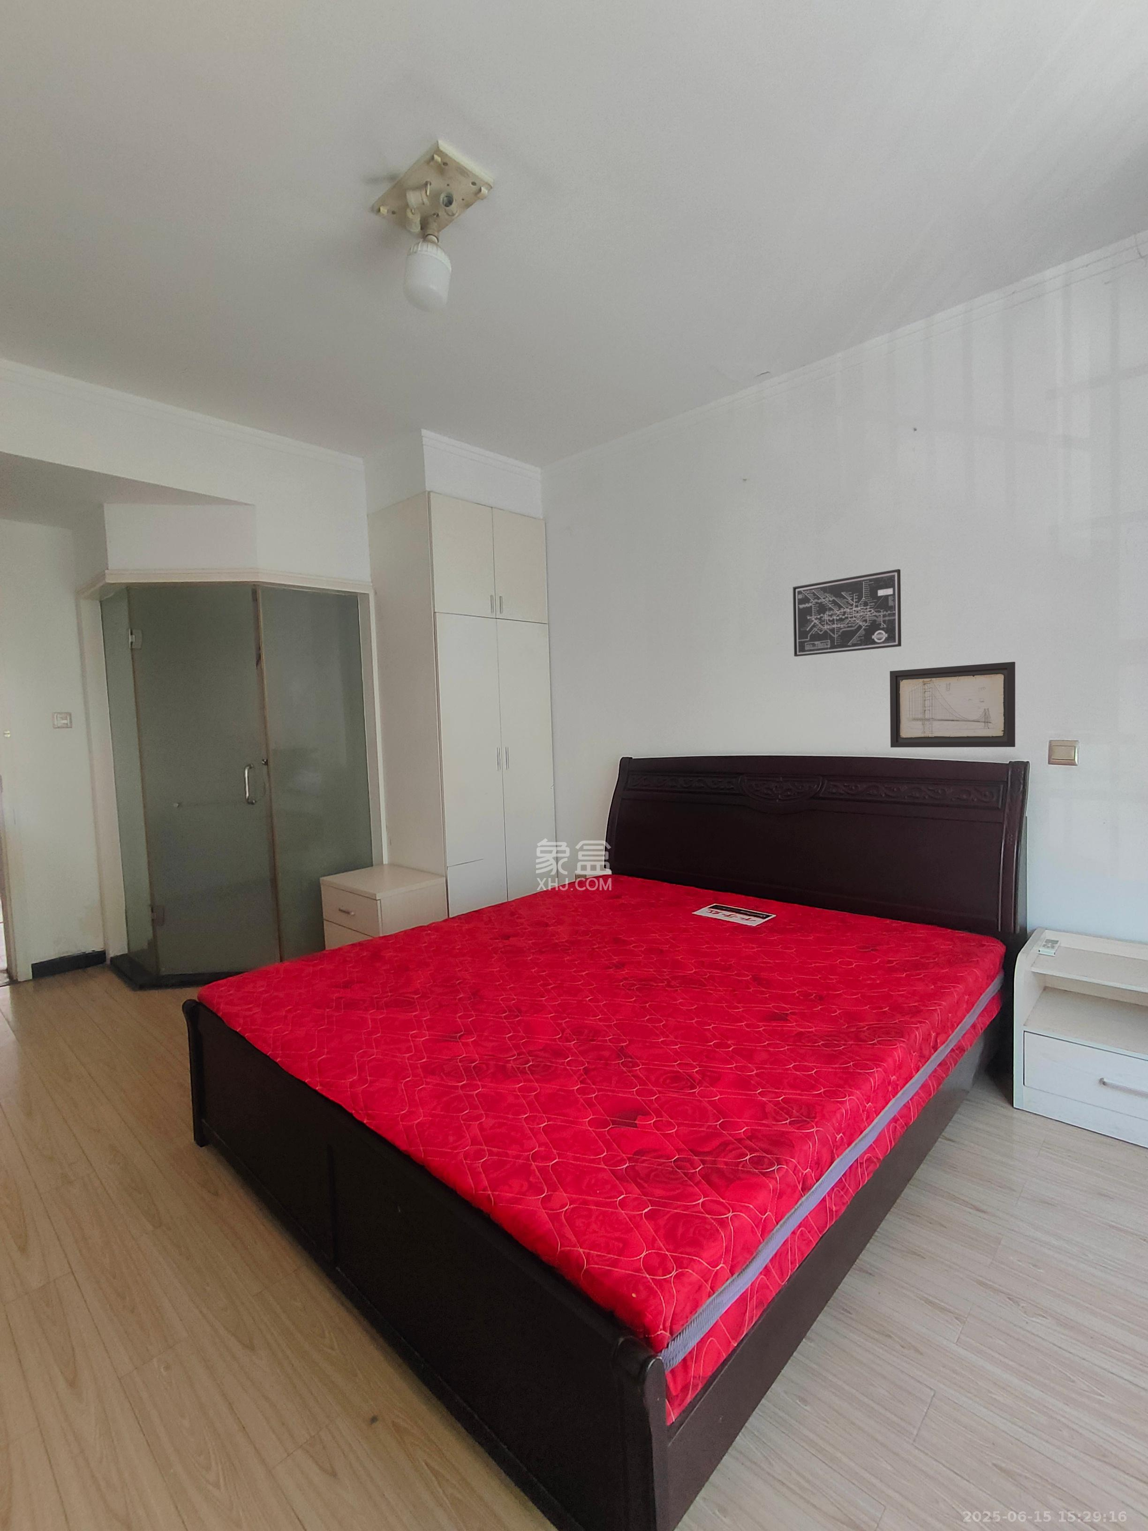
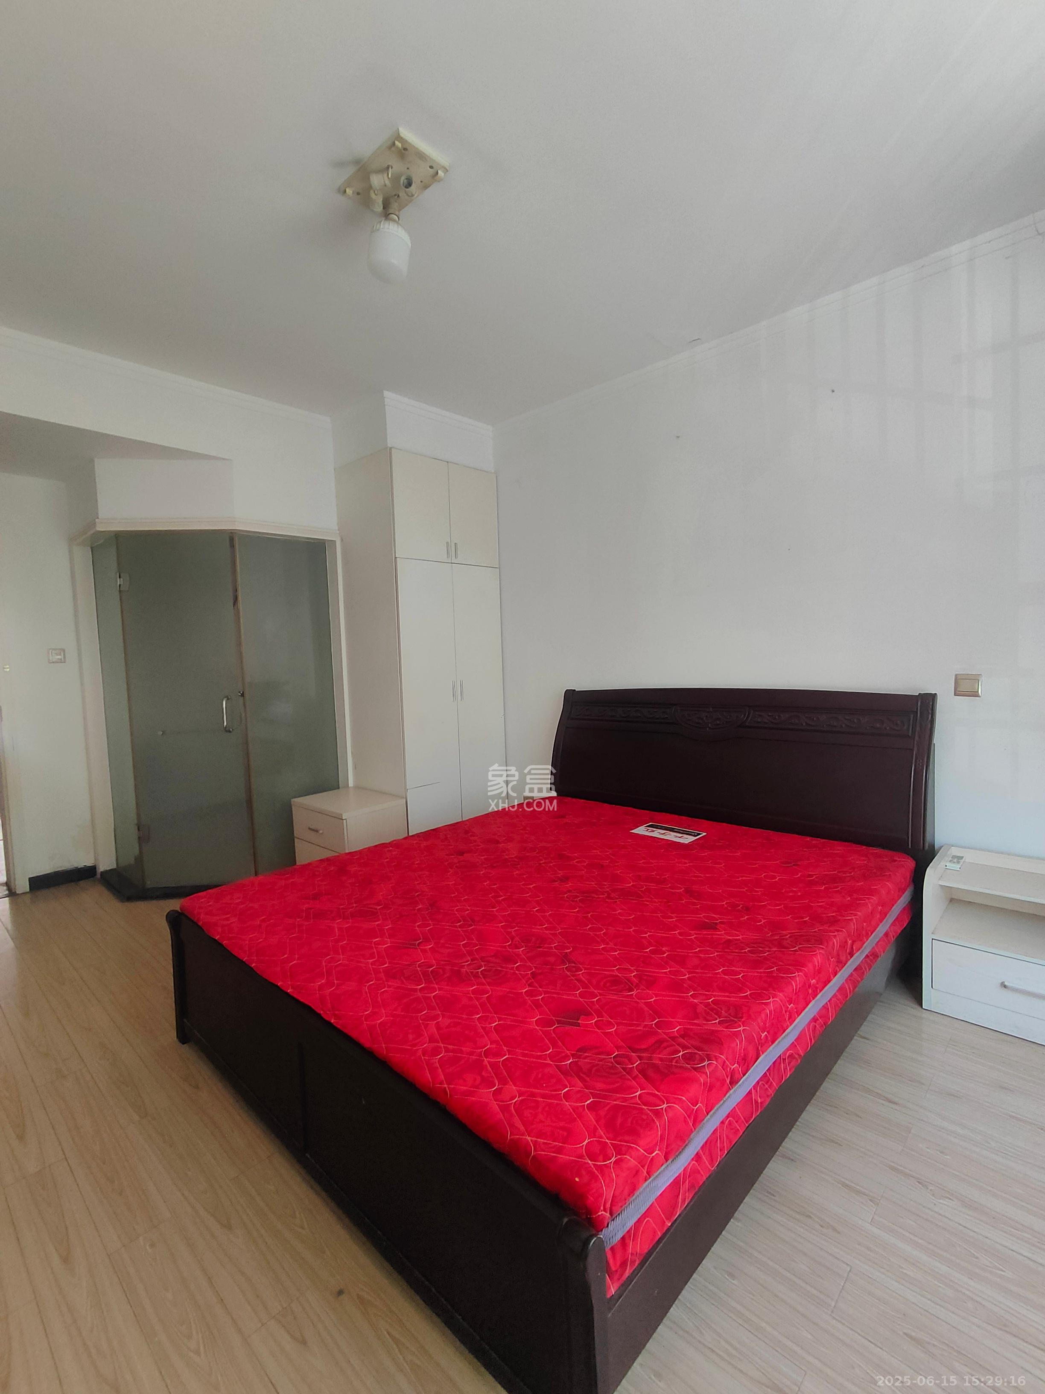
- wall art (844, 615)
- wall art (949, 706)
